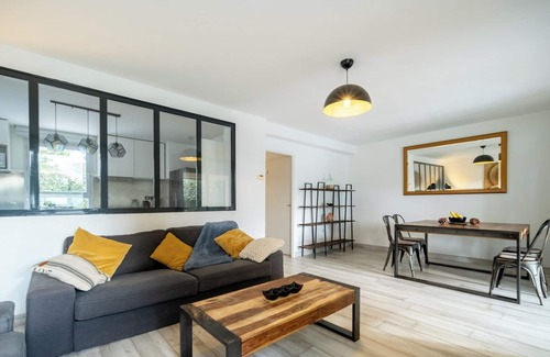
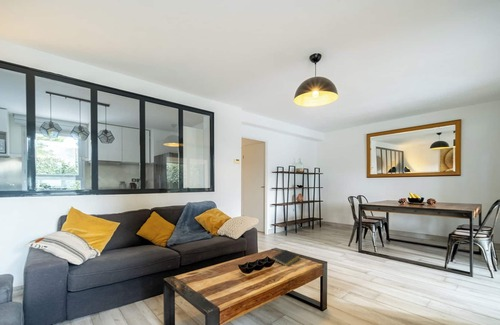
+ notepad (286, 257)
